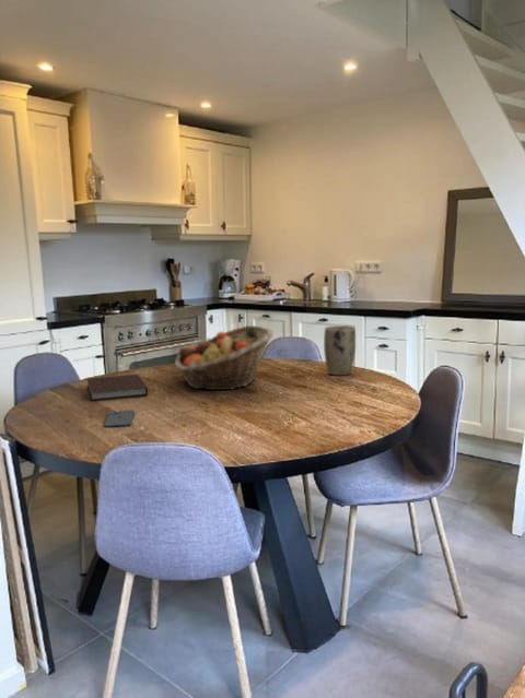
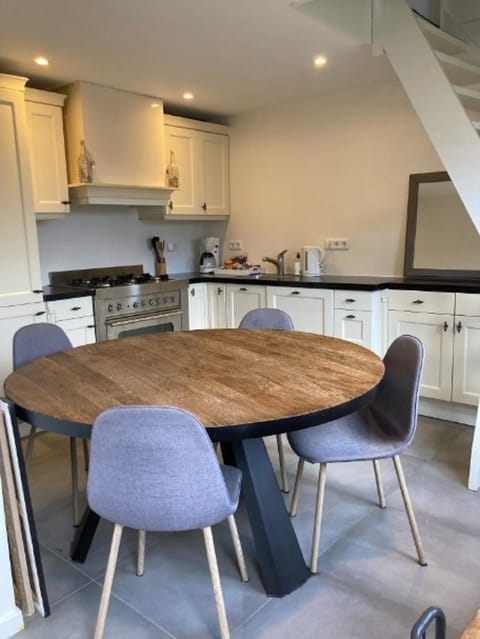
- notebook (116, 386)
- fruit basket (223, 355)
- smartphone (119, 417)
- plant pot (339, 350)
